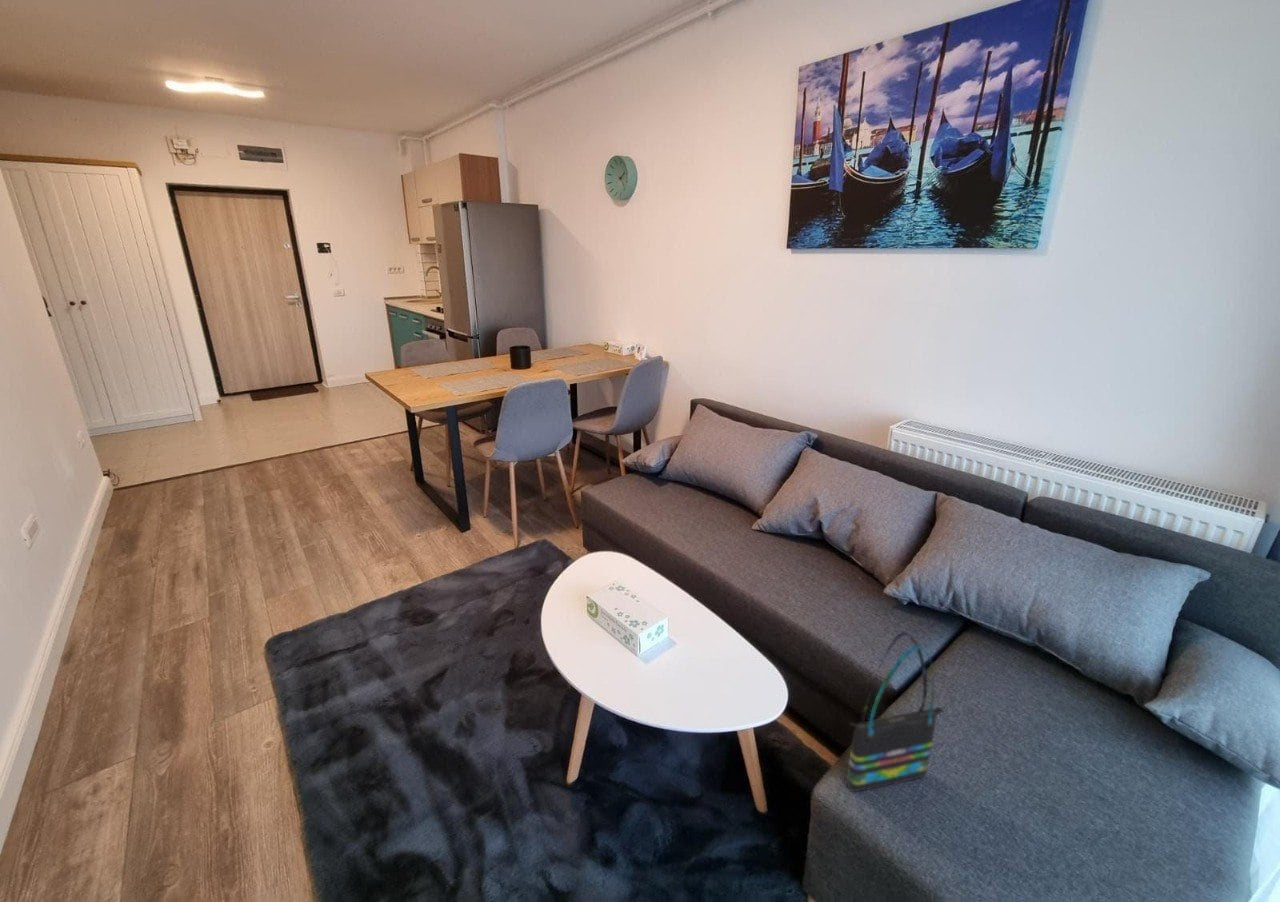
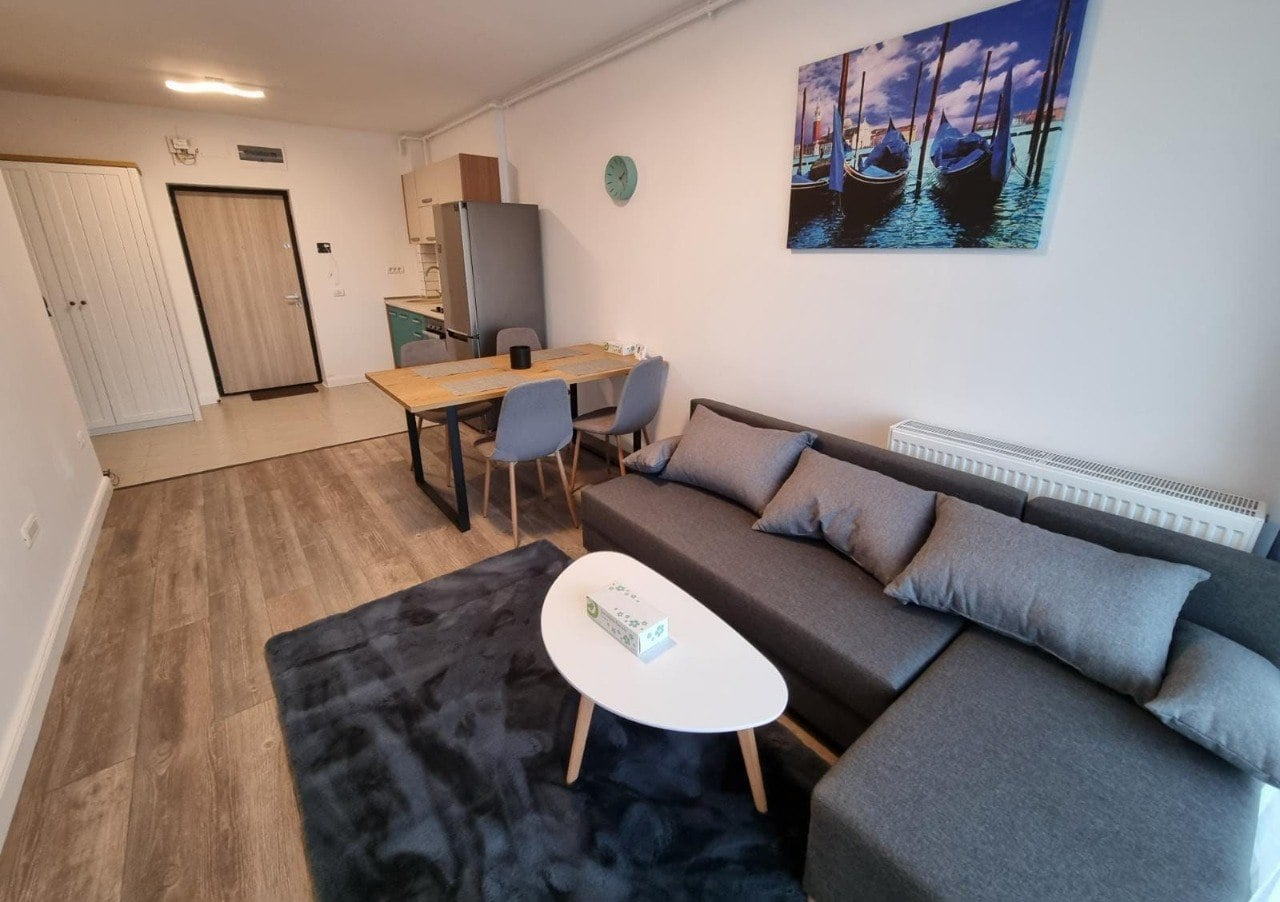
- tote bag (898, 715)
